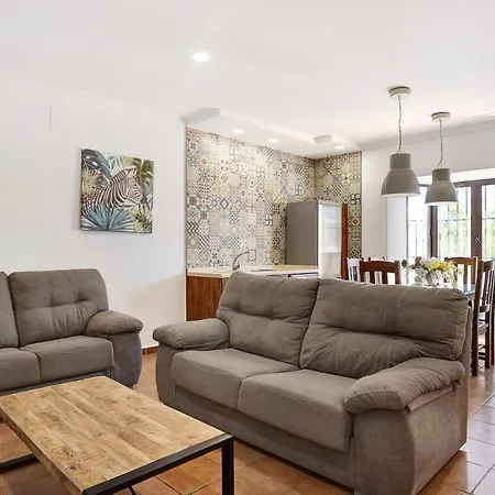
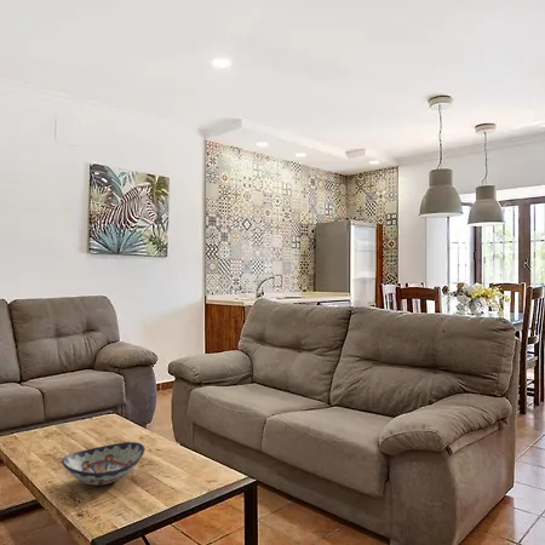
+ decorative bowl (104, 466)
